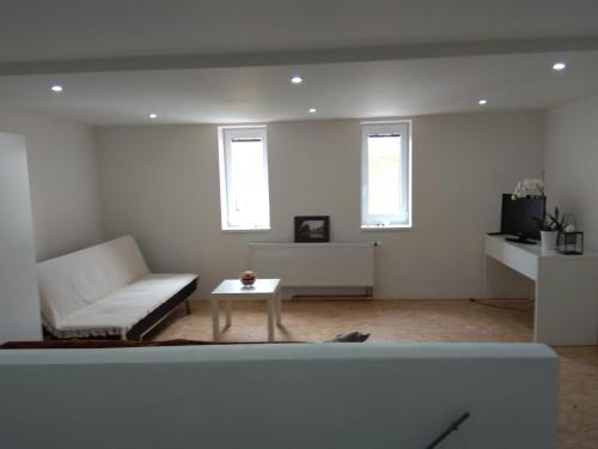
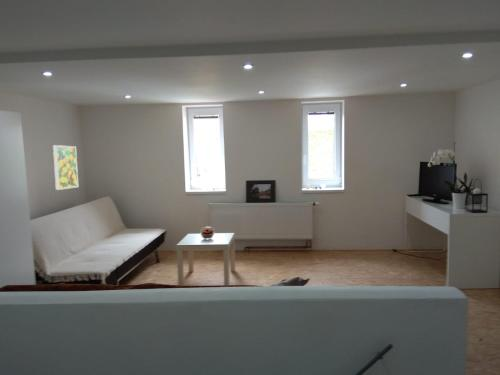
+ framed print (66, 167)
